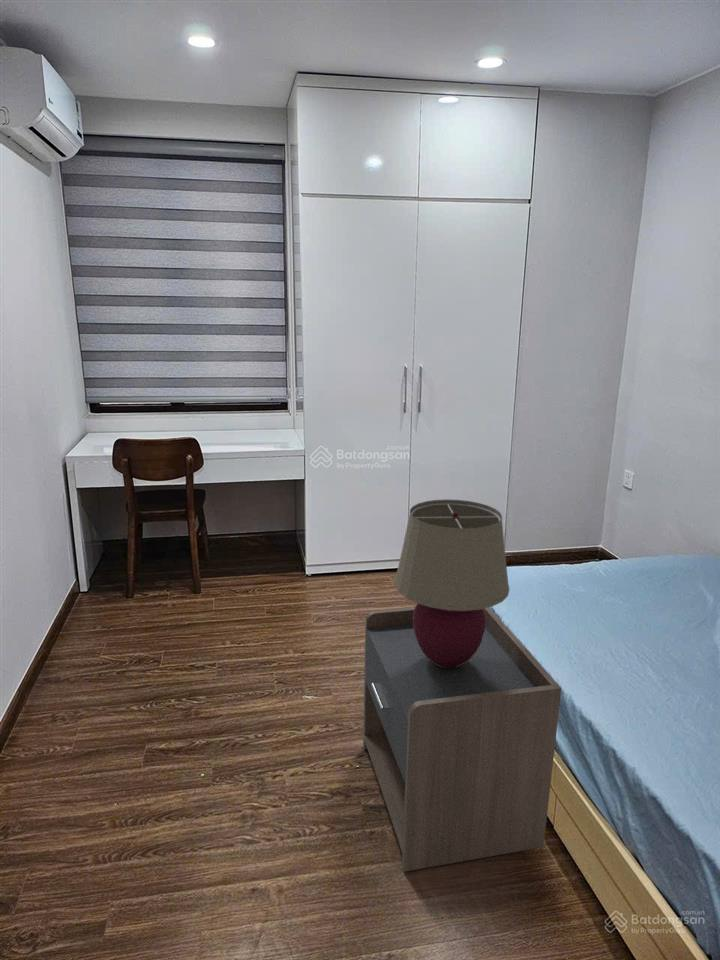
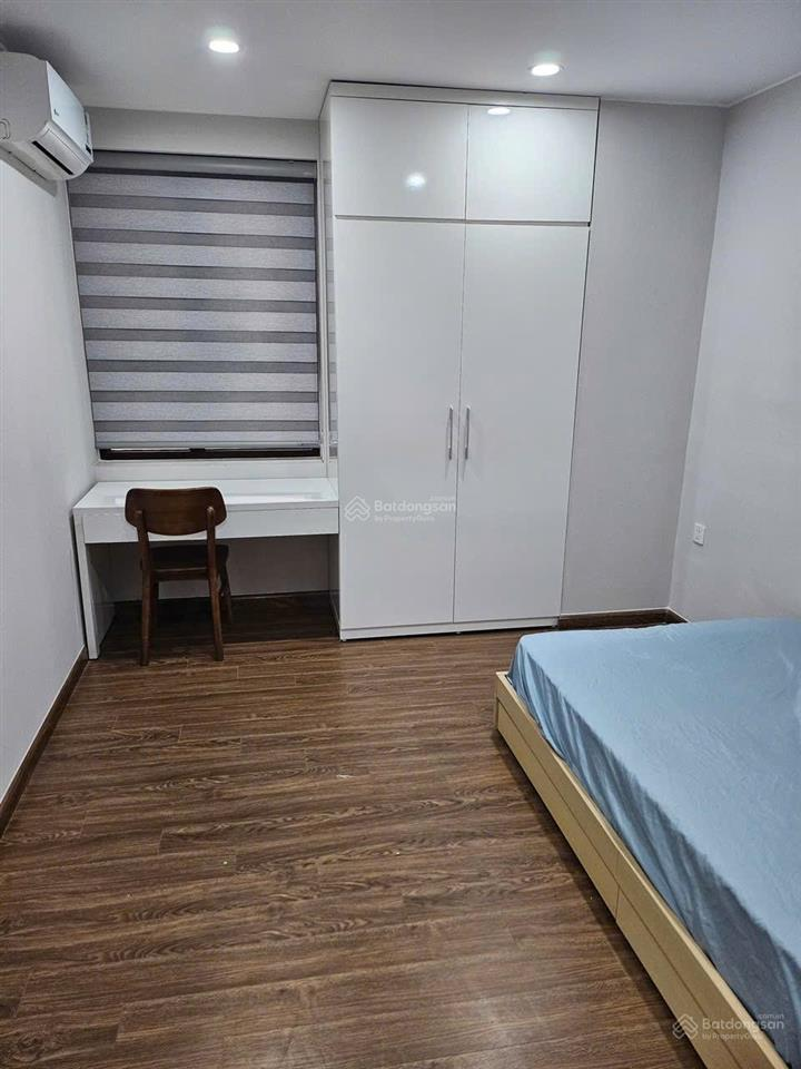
- nightstand (444, 721)
- table lamp (451, 589)
